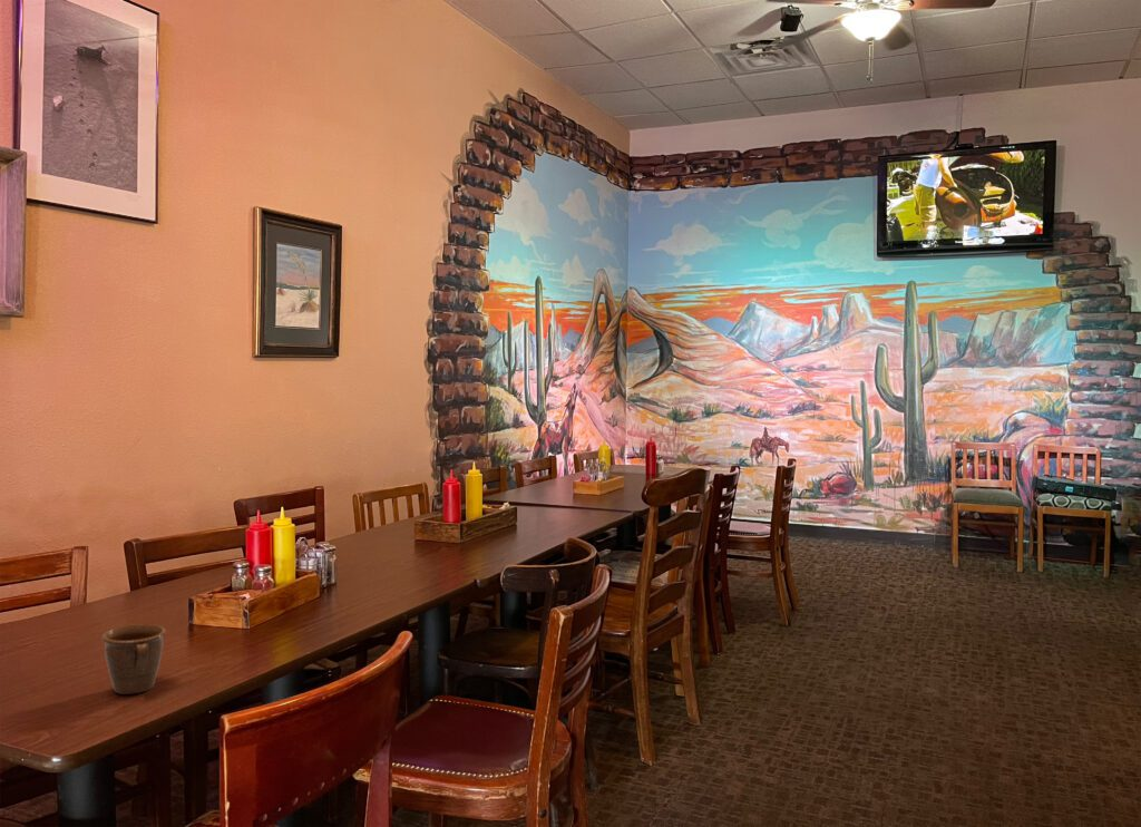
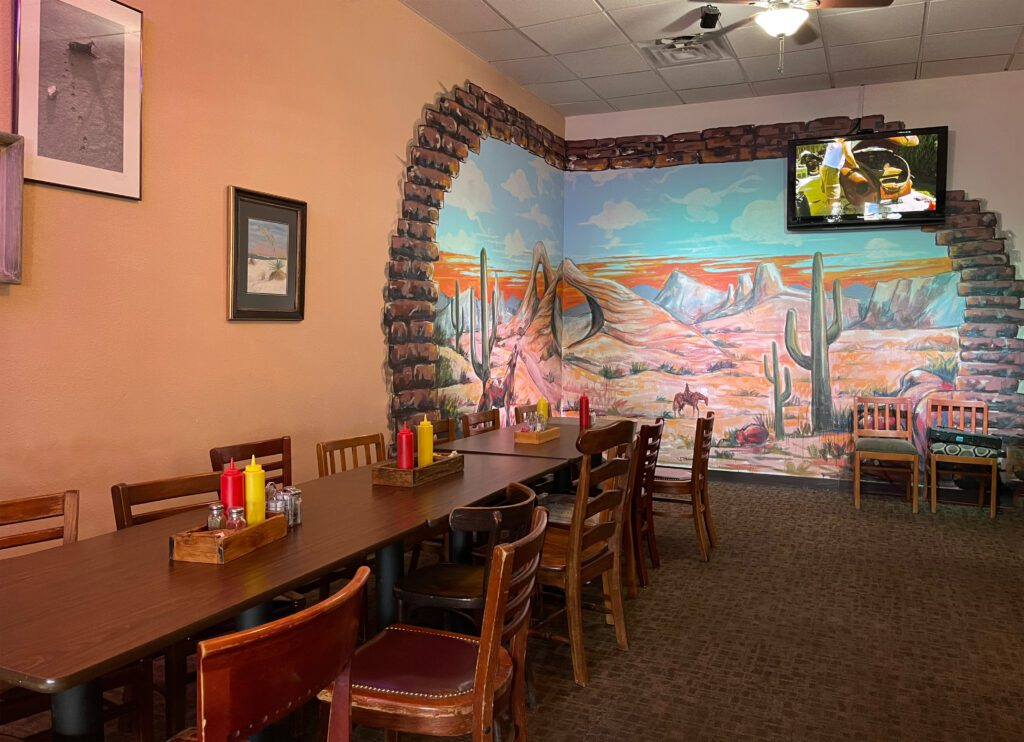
- mug (134, 661)
